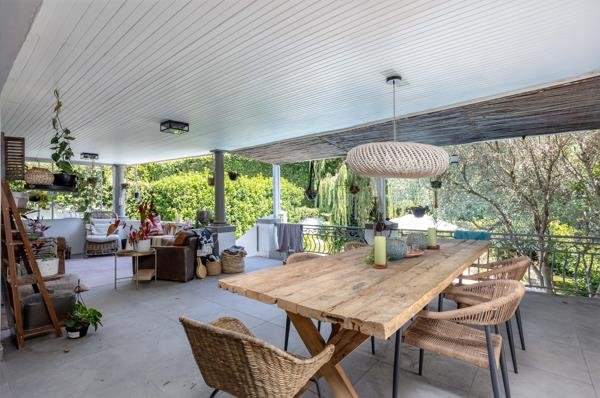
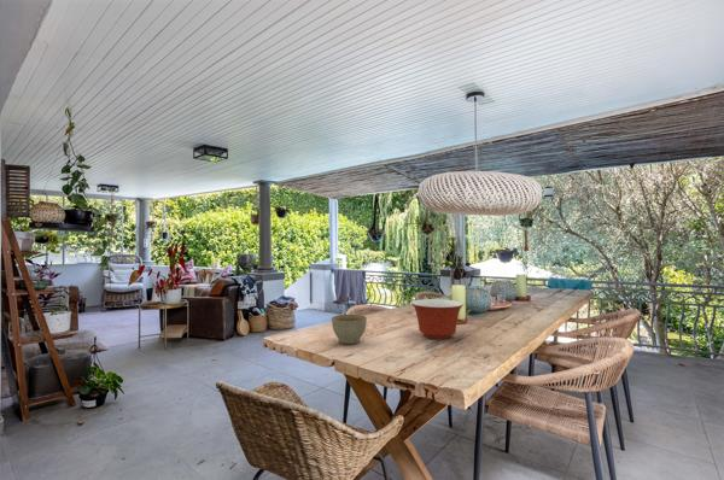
+ planter bowl (349, 329)
+ mixing bowl (437, 318)
